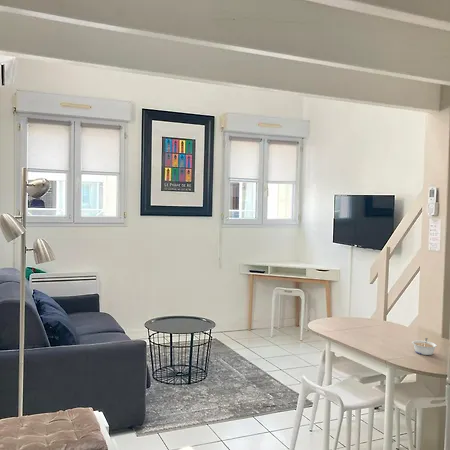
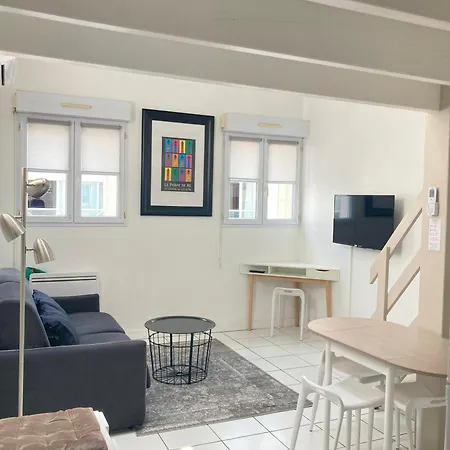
- legume (423, 346)
